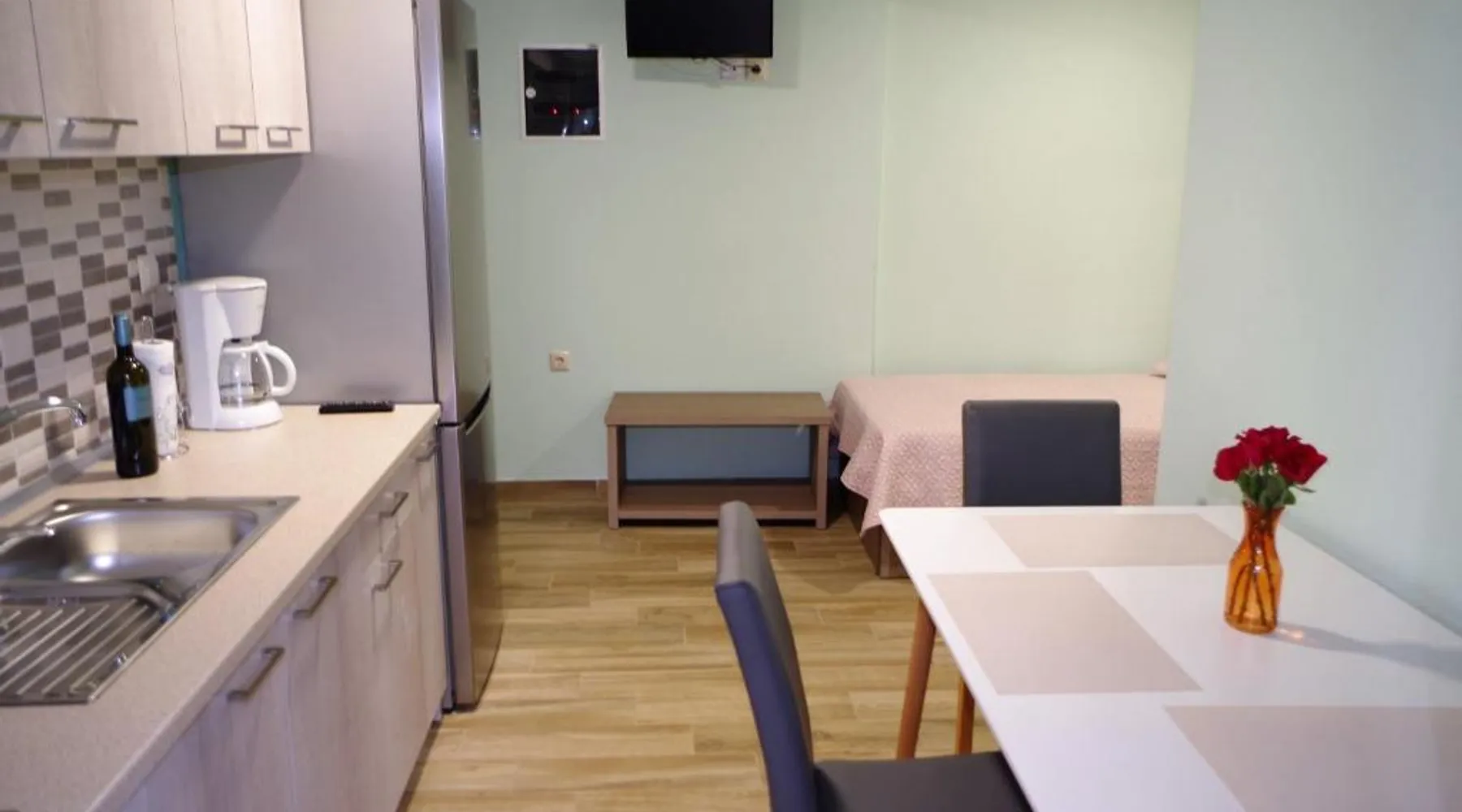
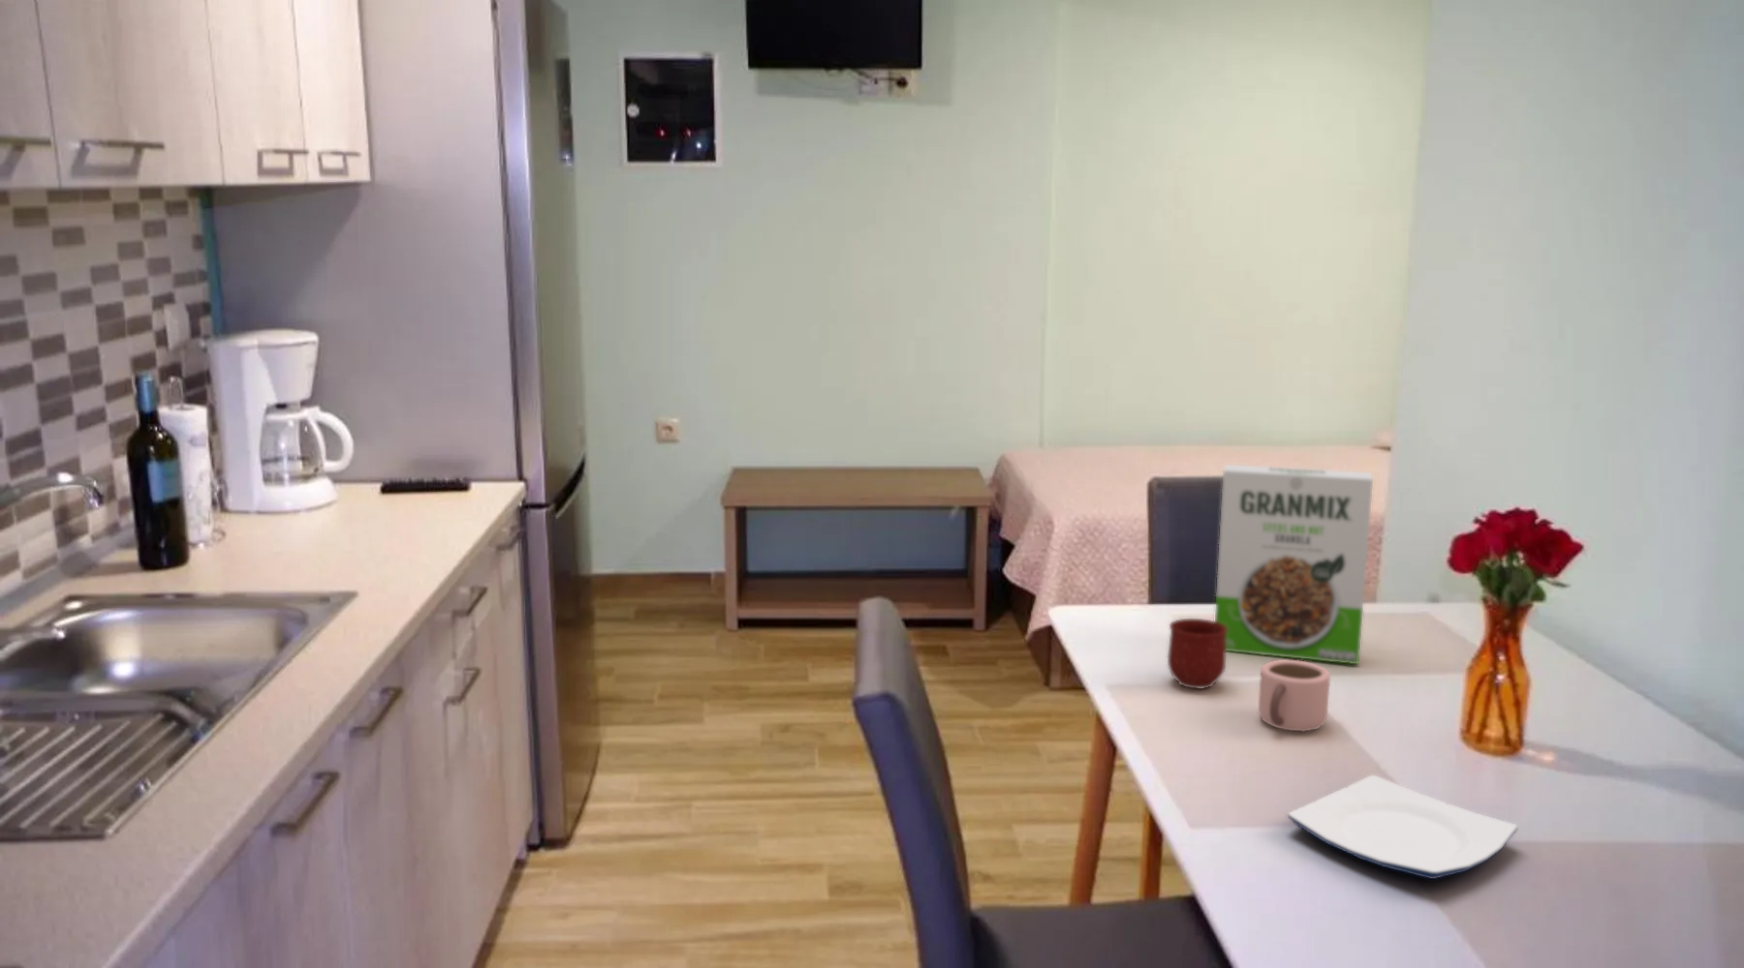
+ mug (1195, 651)
+ mug (1290, 697)
+ cereal box (1291, 563)
+ plate (1400, 830)
